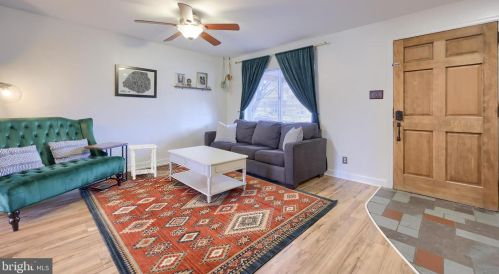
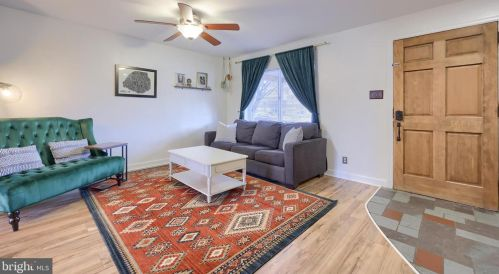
- side table (151, 160)
